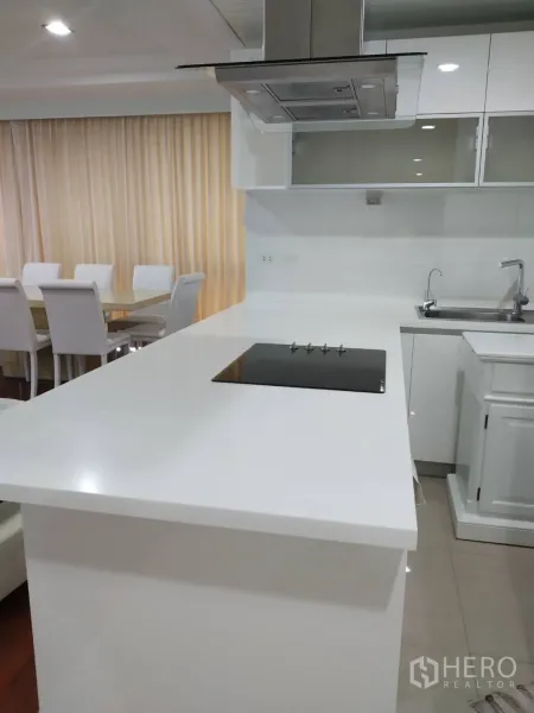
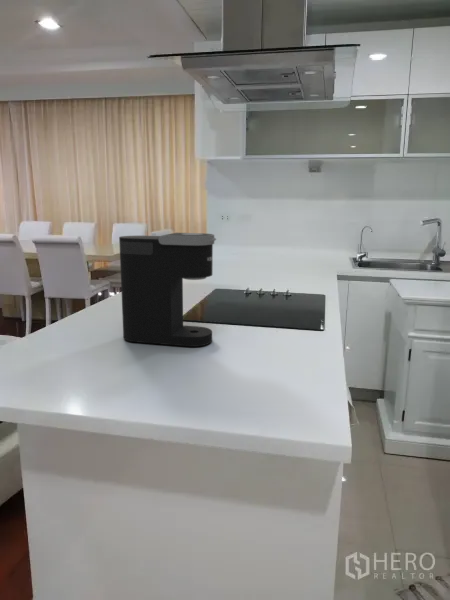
+ coffee maker (167, 287)
